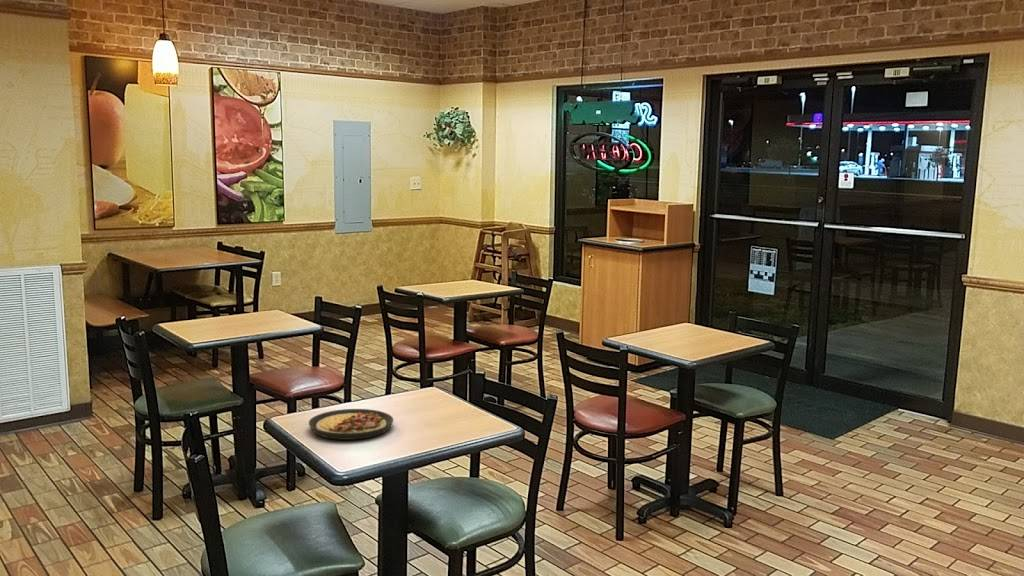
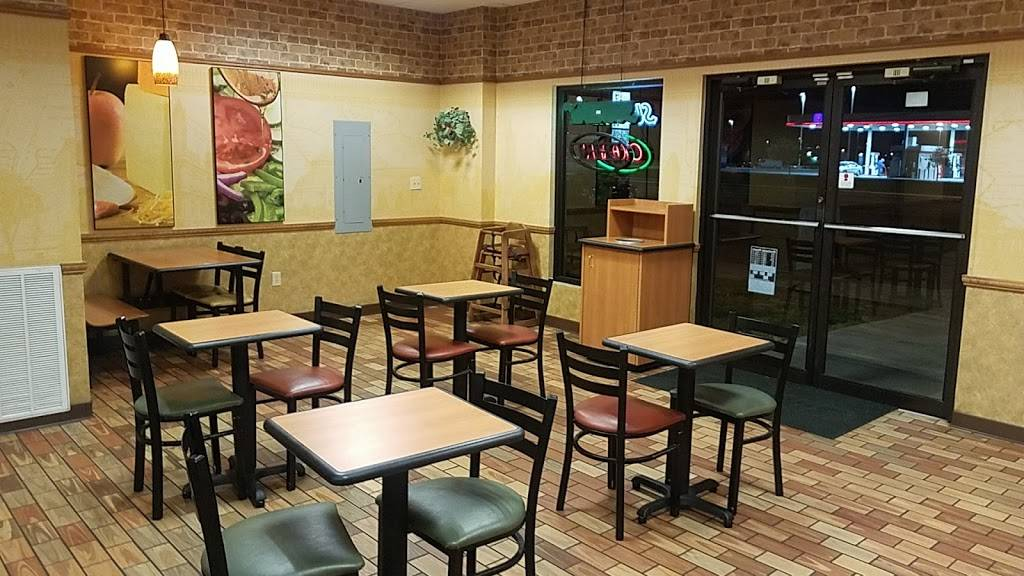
- plate (351, 422)
